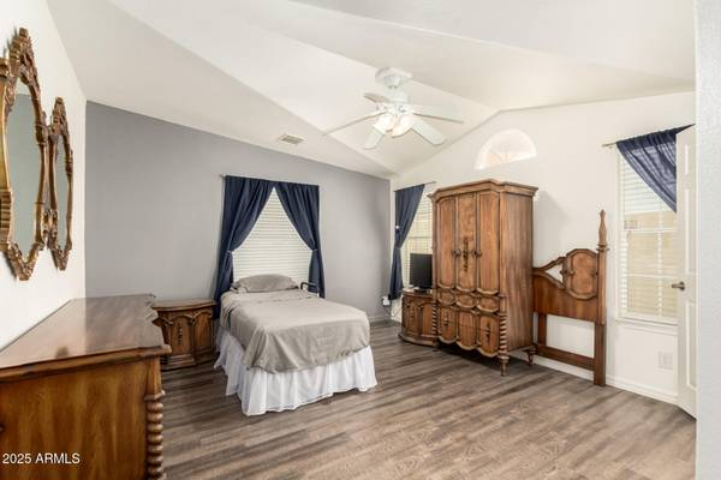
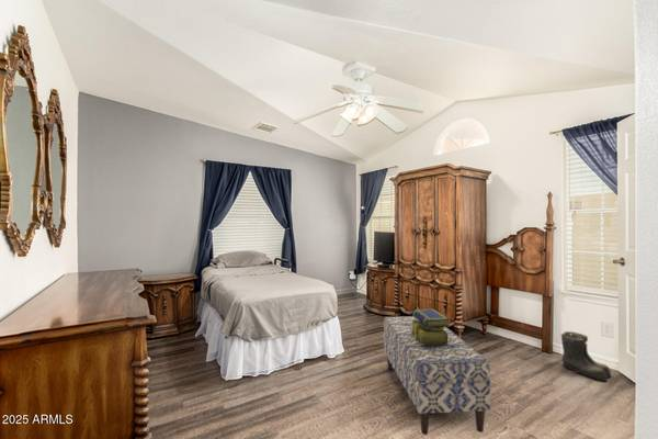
+ boots (585, 353)
+ bench (427, 363)
+ stack of books (430, 326)
